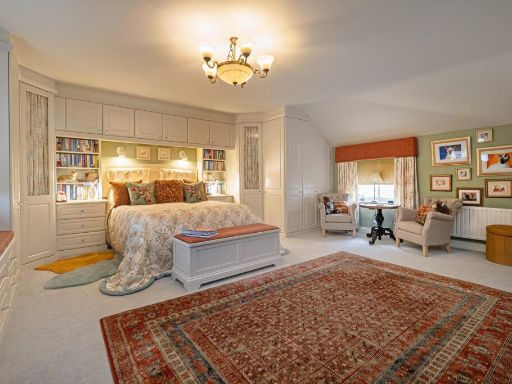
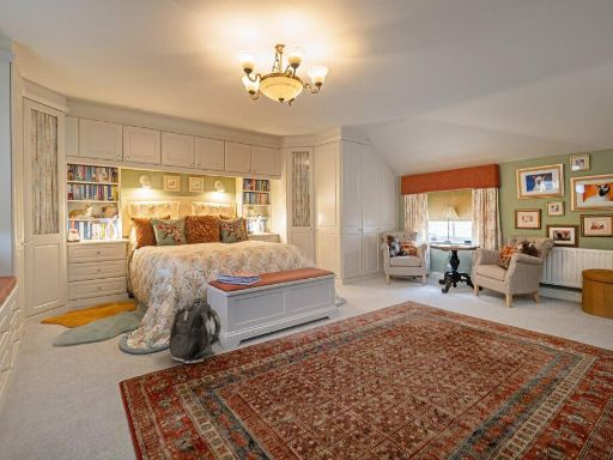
+ backpack (194, 326)
